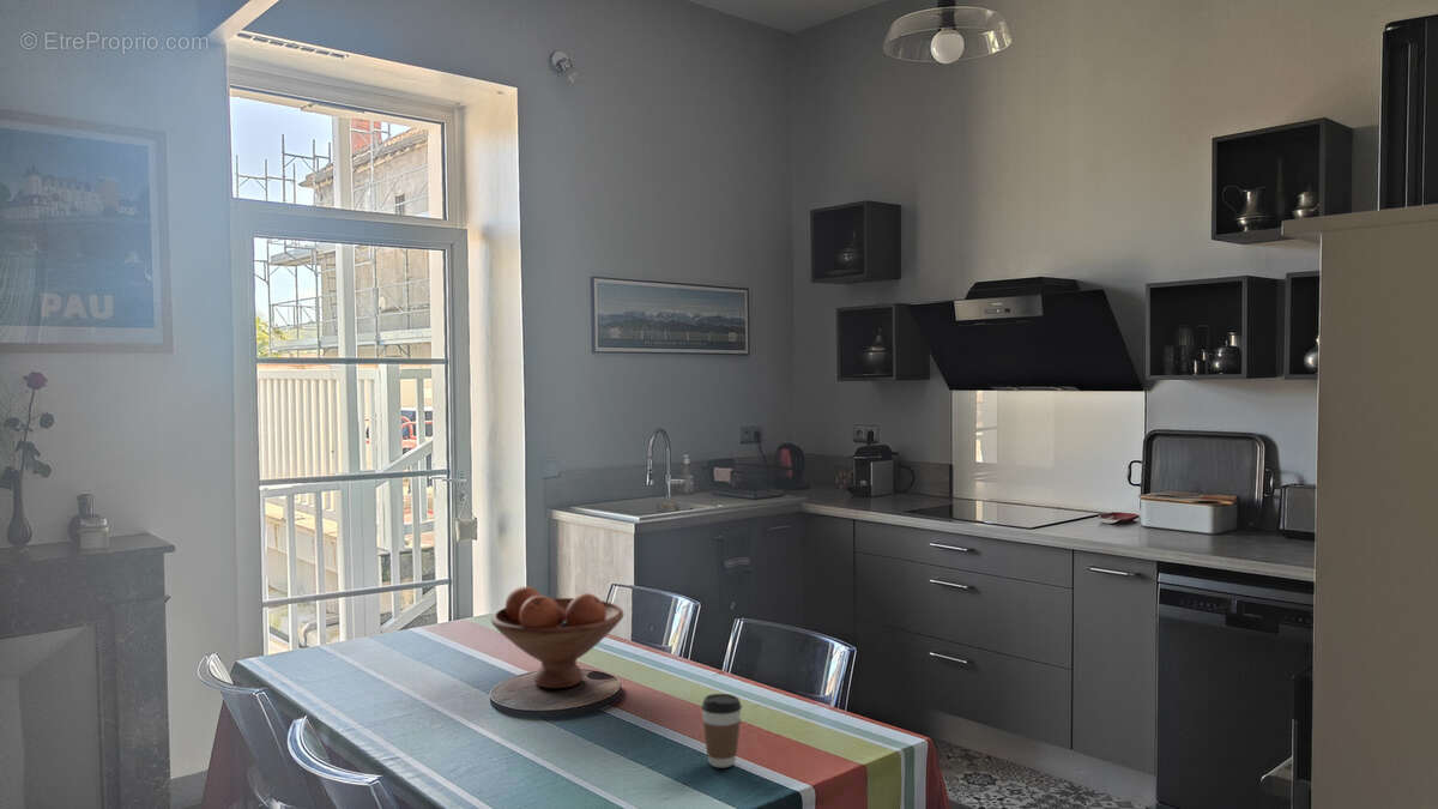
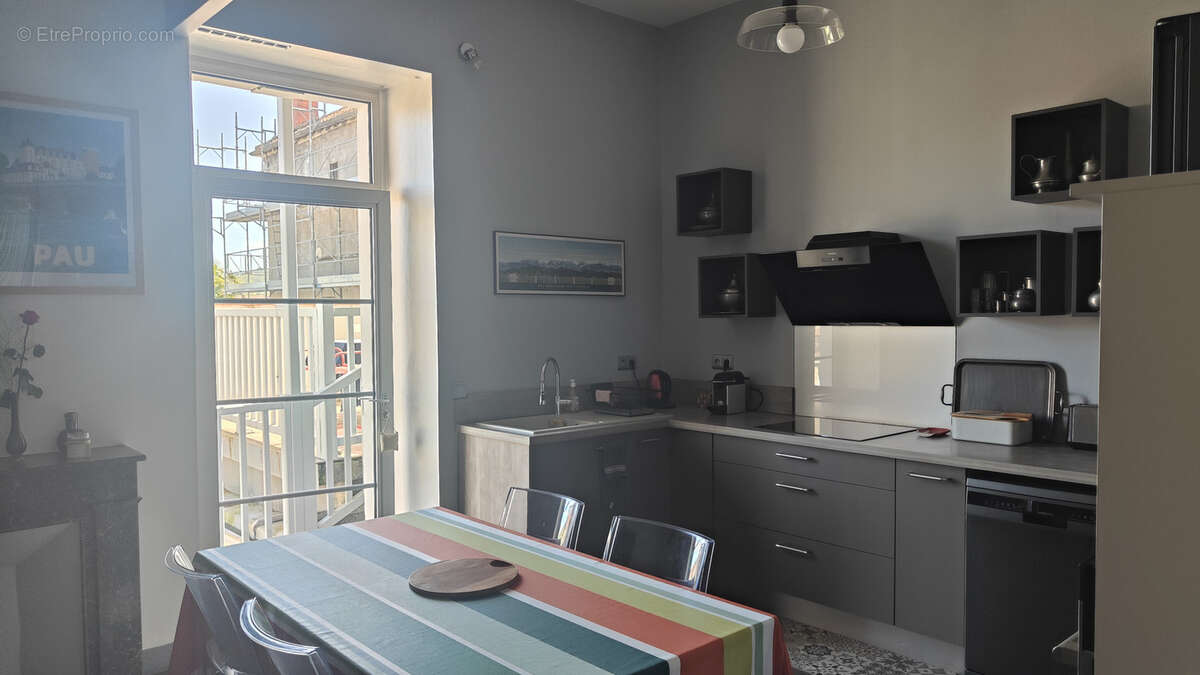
- fruit bowl (558, 634)
- coffee cup (721, 730)
